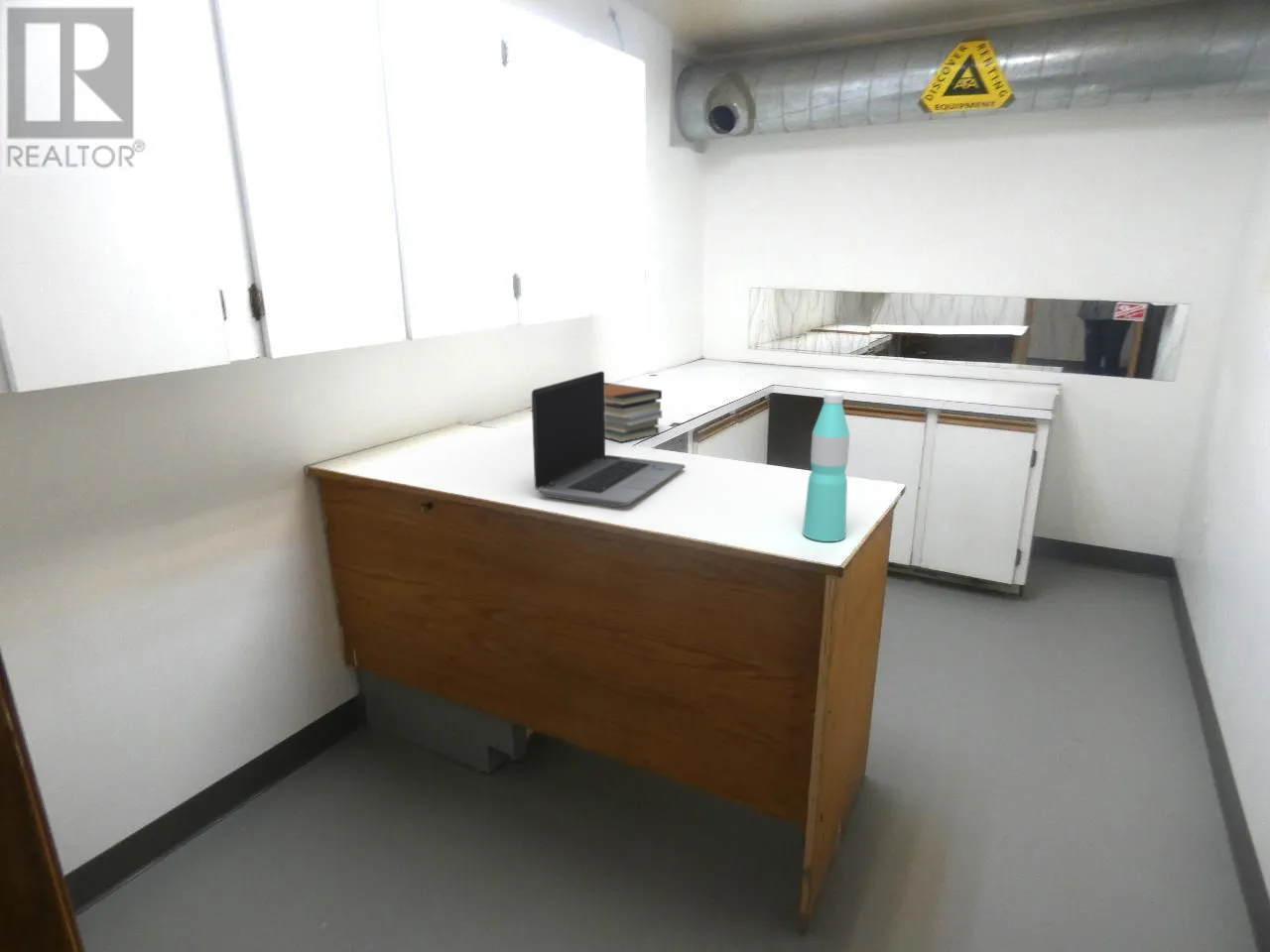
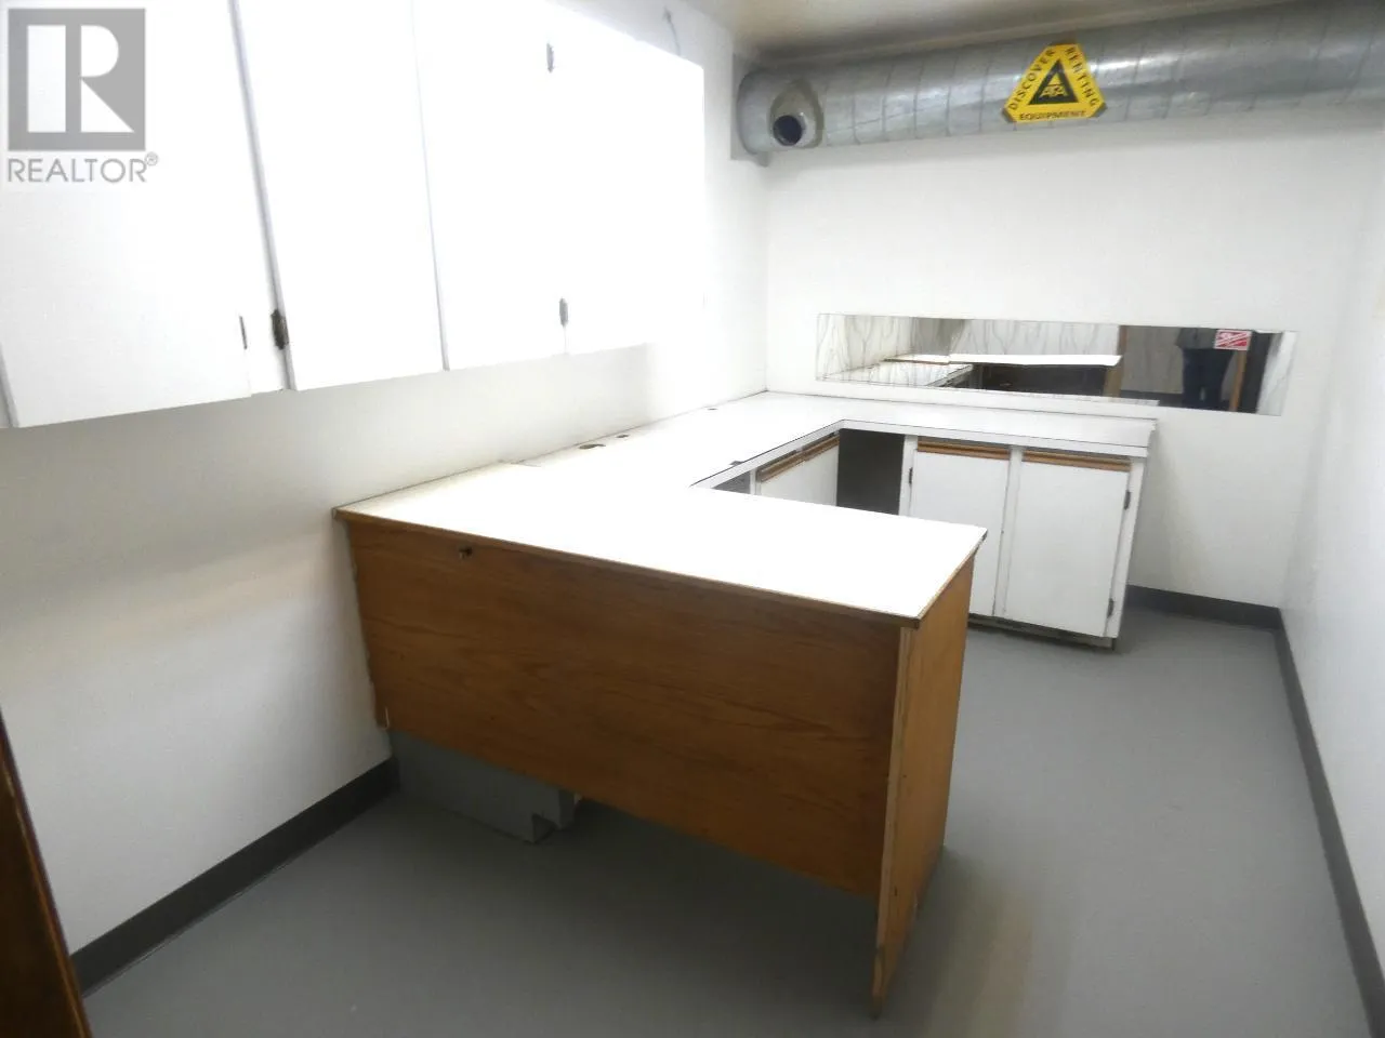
- laptop computer (604, 433)
- book stack (613, 411)
- water bottle (828, 465)
